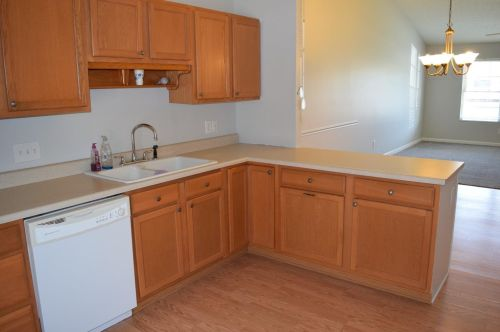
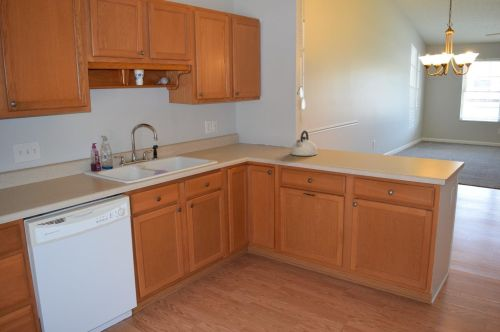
+ kettle (303, 142)
